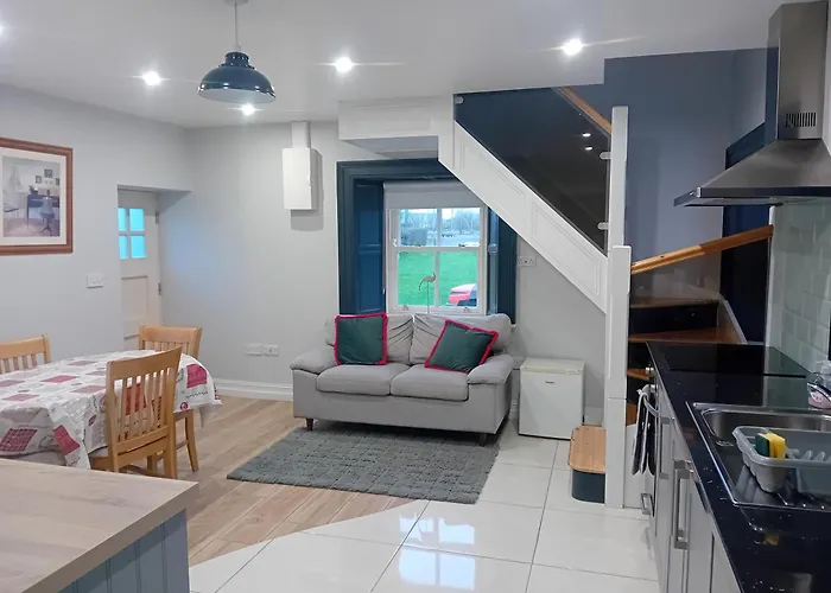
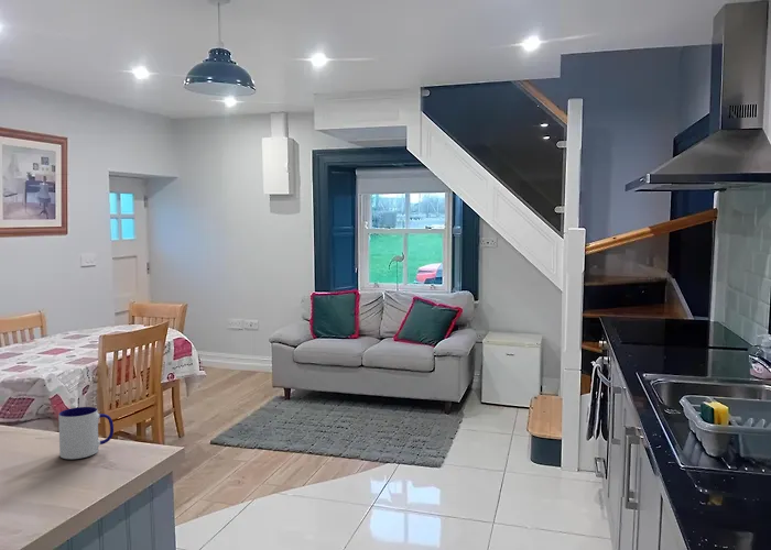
+ mug (87, 430)
